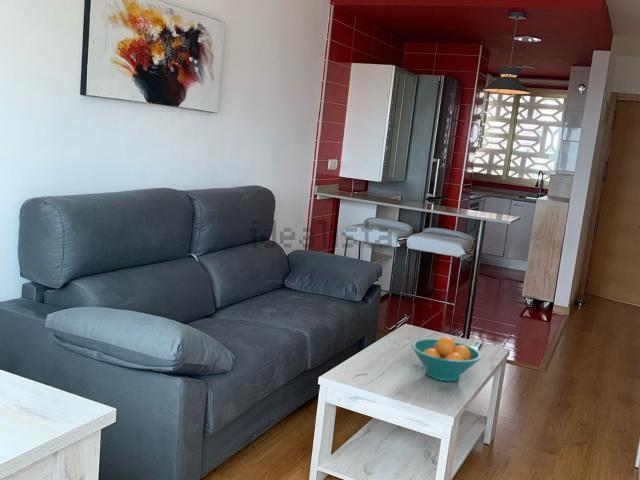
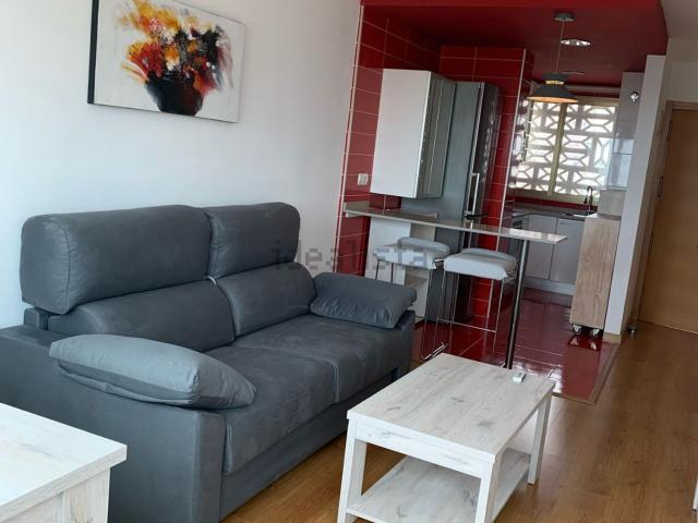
- fruit bowl (445, 356)
